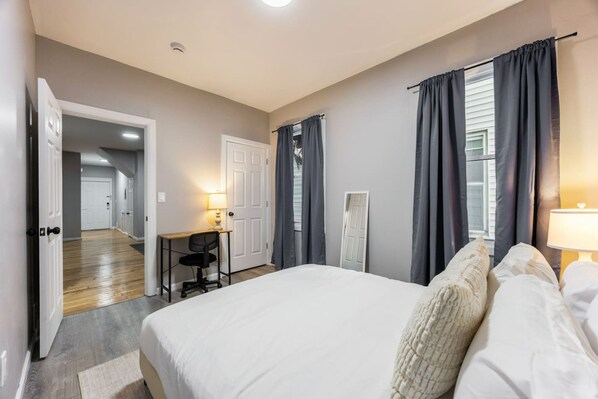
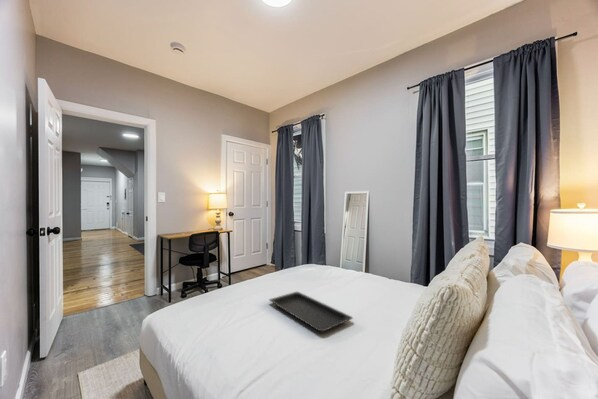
+ serving tray (307, 310)
